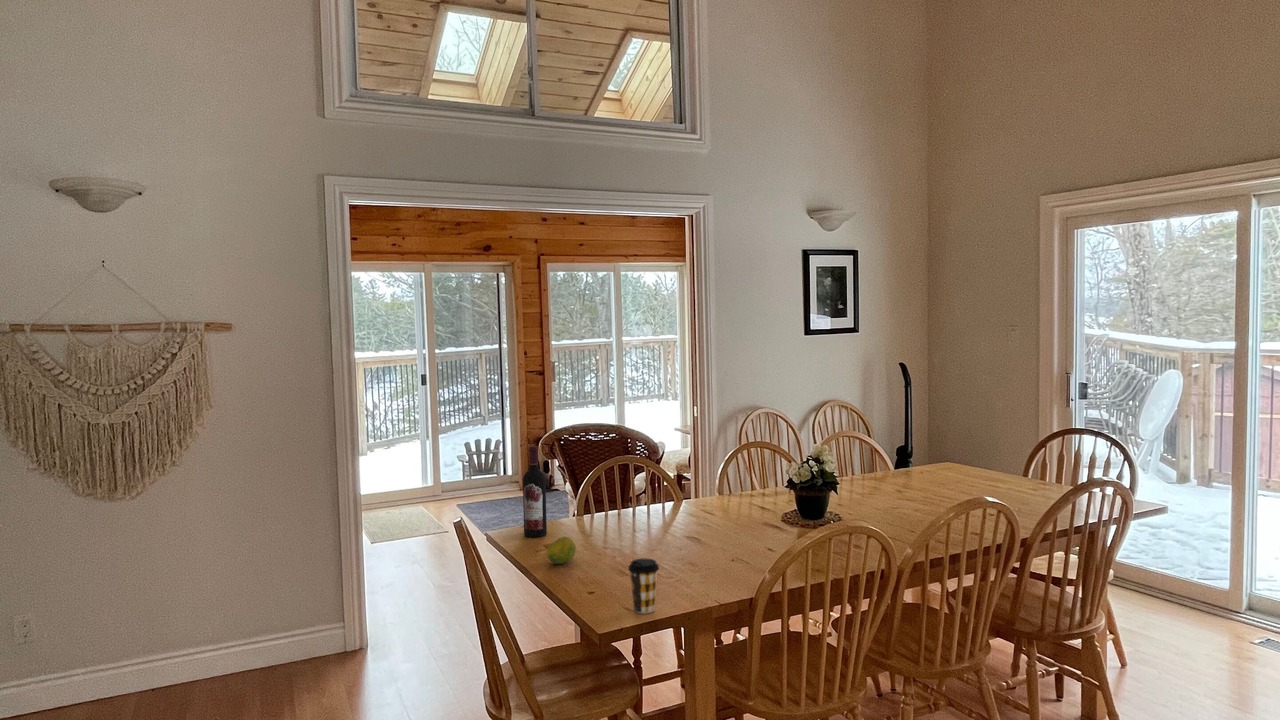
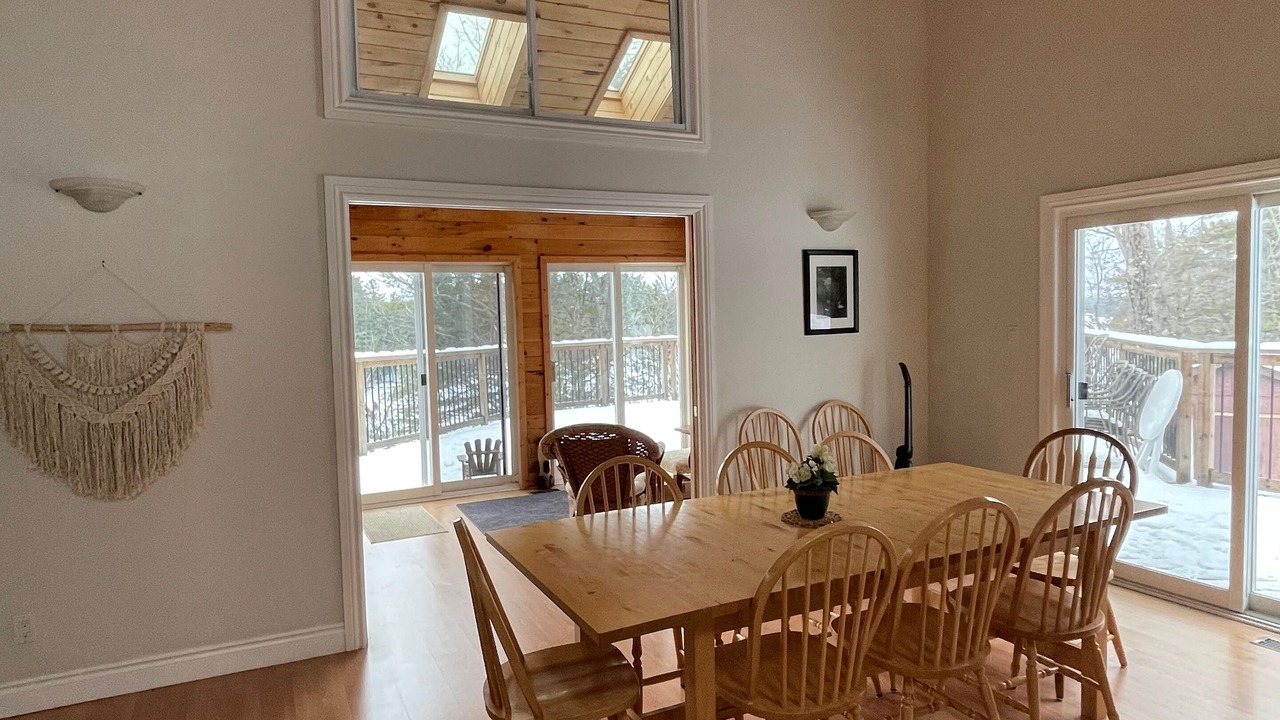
- wine bottle (534, 490)
- fruit (561, 550)
- coffee cup (644, 585)
